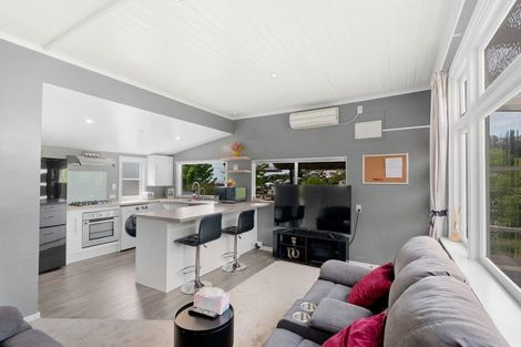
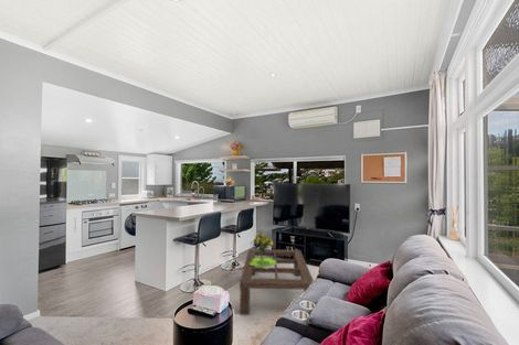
+ bouquet (263, 248)
+ coffee table (275, 277)
